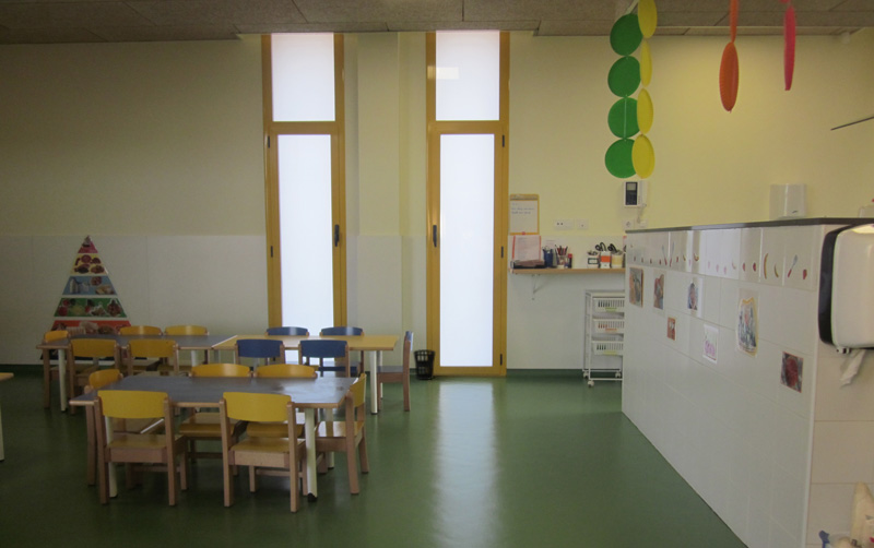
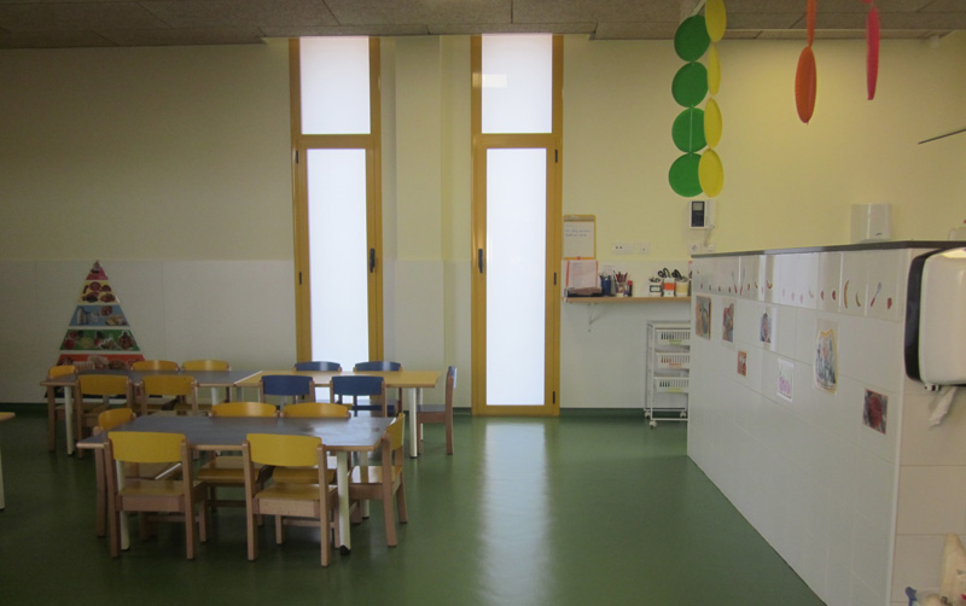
- wastebasket (424, 365)
